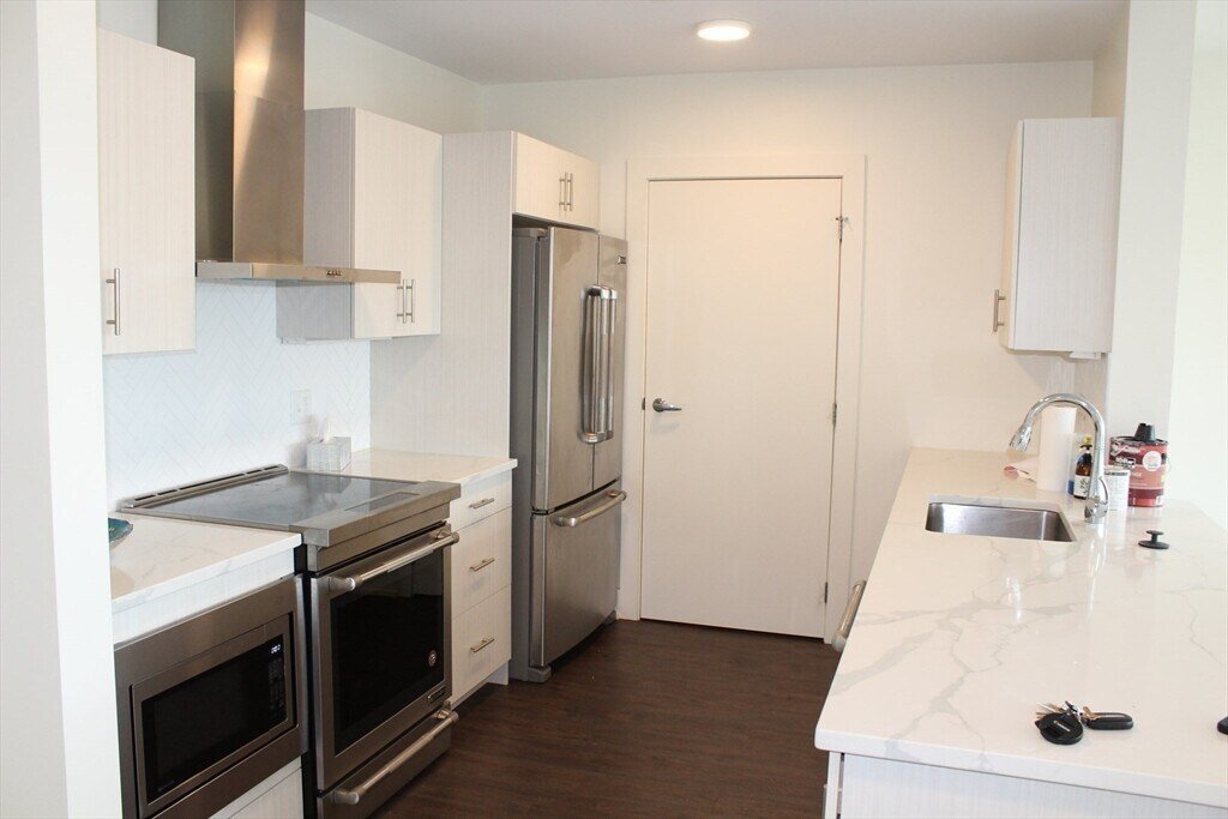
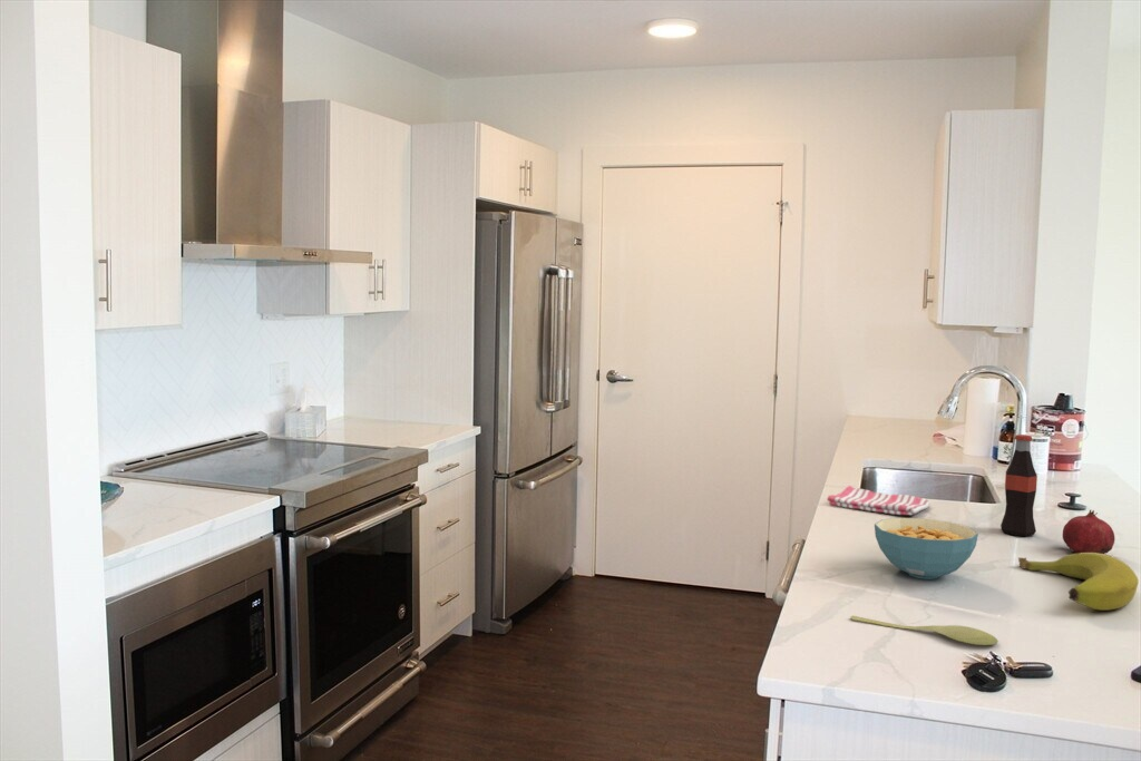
+ spoon (921, 627)
+ banana (1080, 577)
+ bottle (1021, 484)
+ fruit (1088, 531)
+ cereal bowl (924, 552)
+ dish towel (878, 500)
